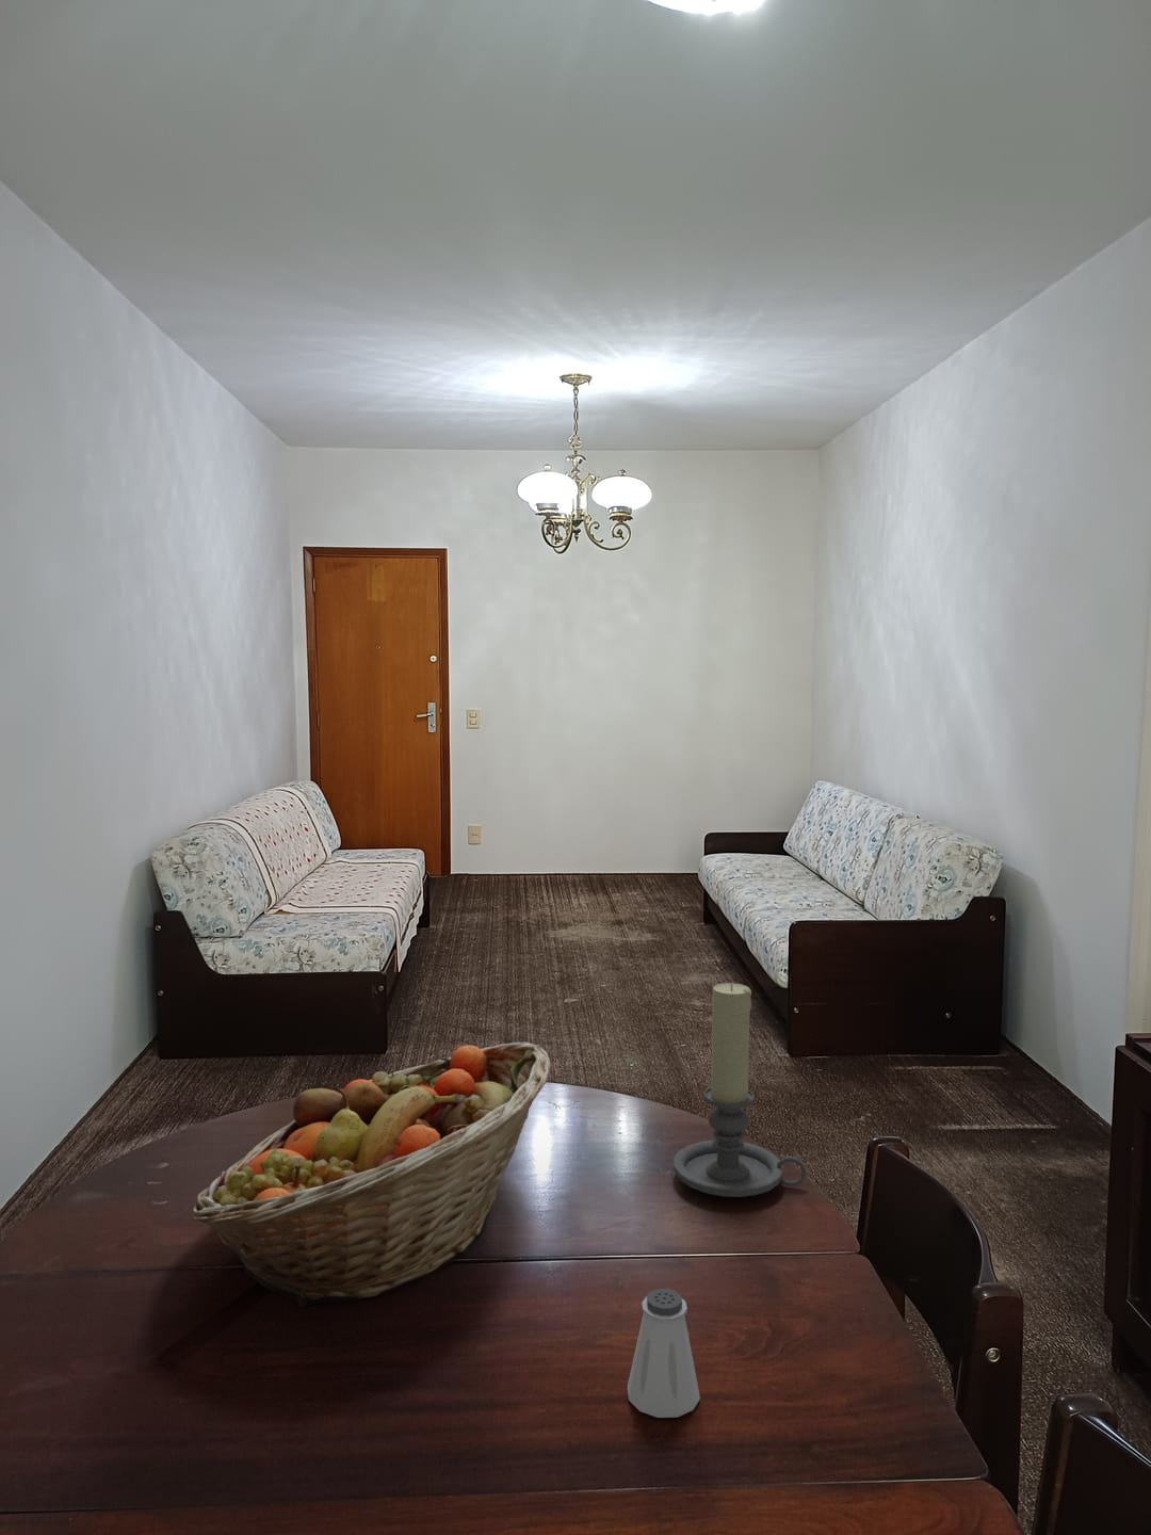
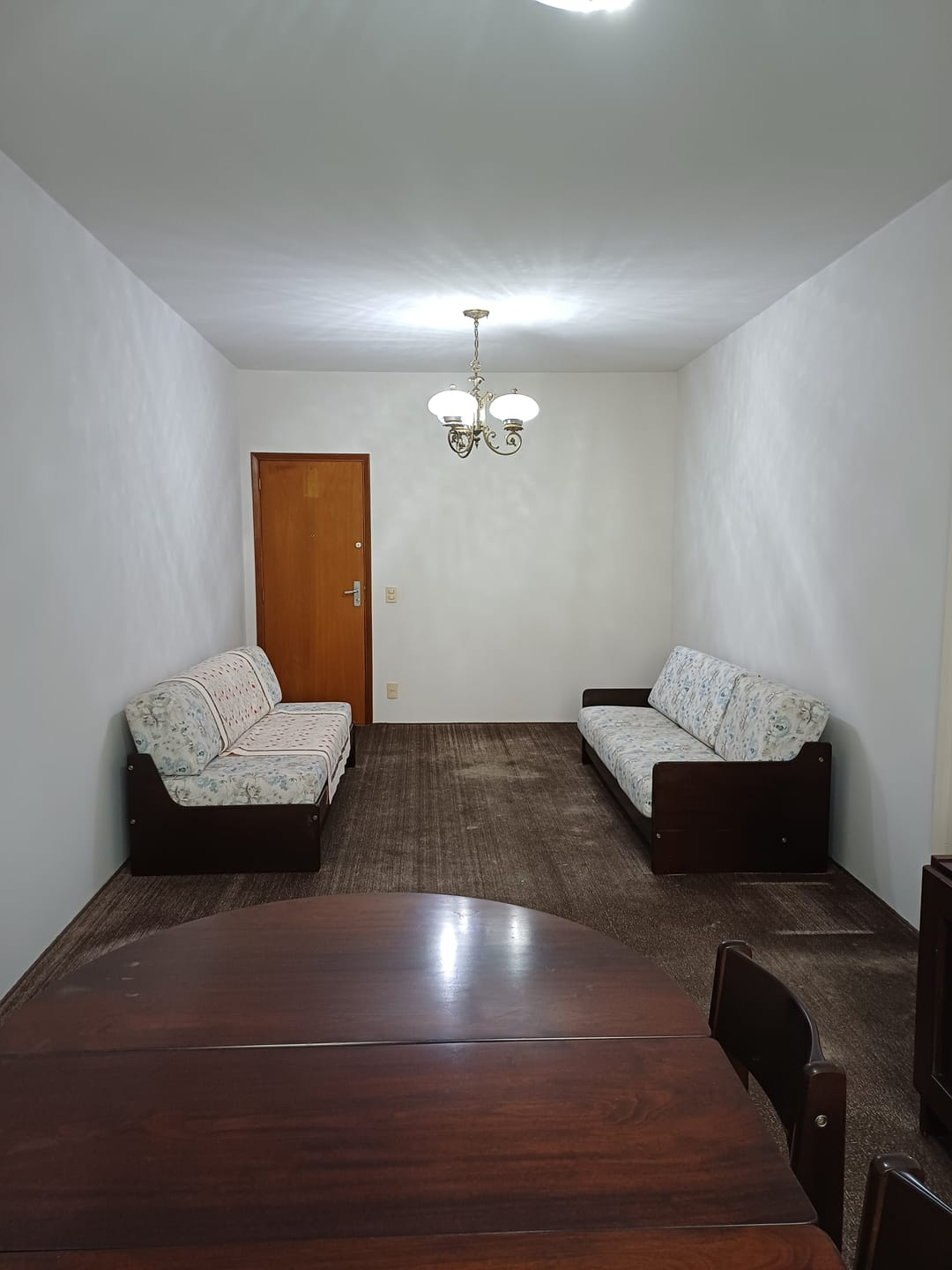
- fruit basket (386, 1151)
- saltshaker (664, 1345)
- candle holder (741, 1084)
